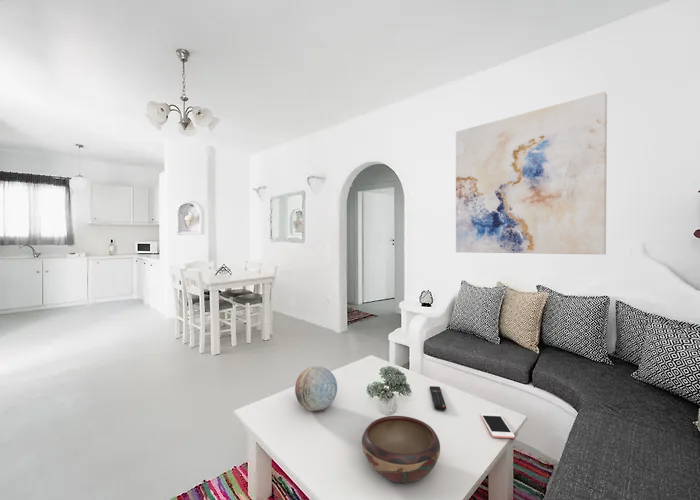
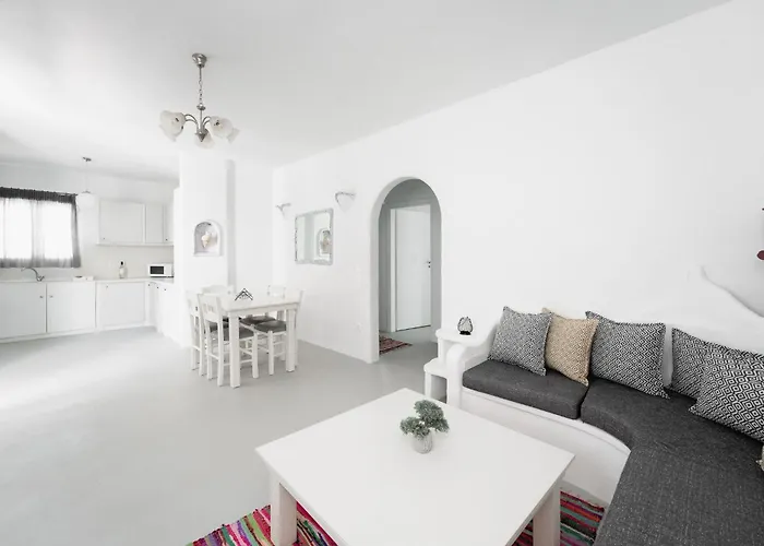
- remote control (437, 397)
- decorative bowl (400, 450)
- wall art (520, 184)
- cell phone (496, 425)
- decorative orb (316, 388)
